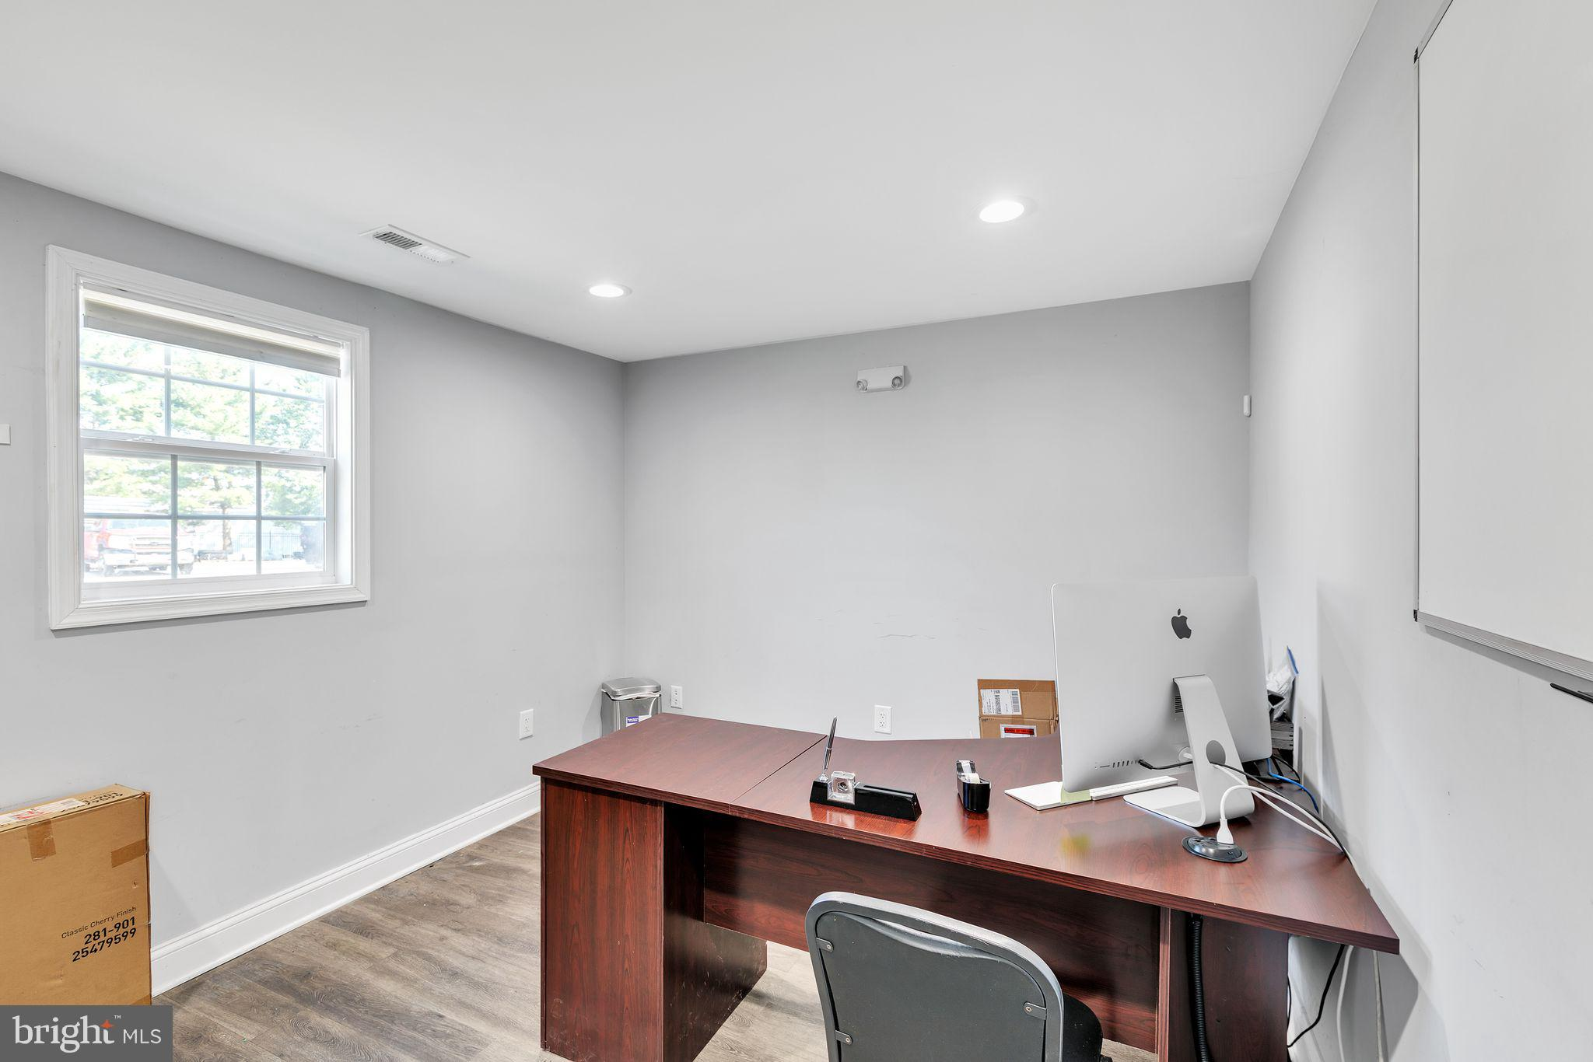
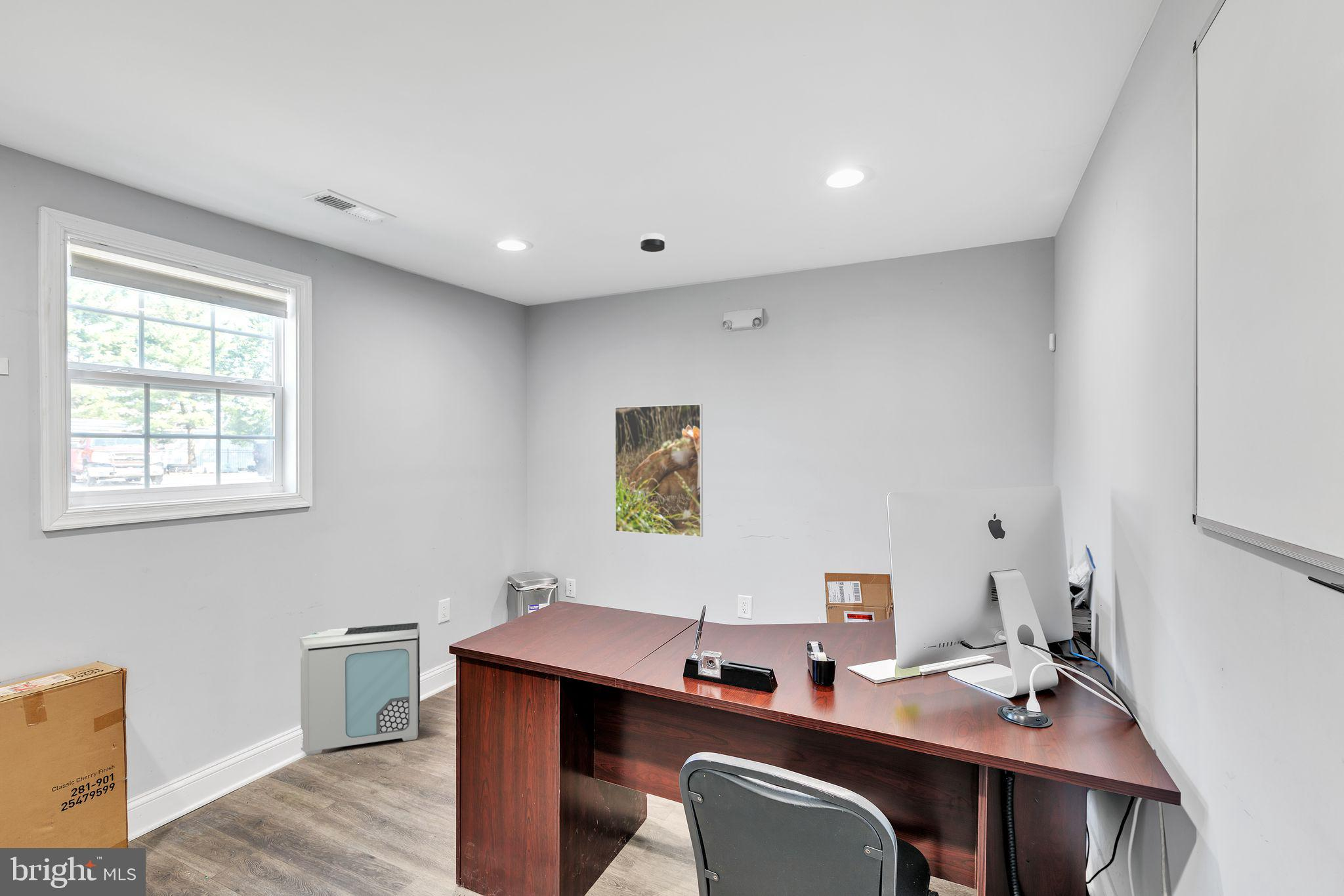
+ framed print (657, 470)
+ air purifier (365, 683)
+ smoke detector (652, 242)
